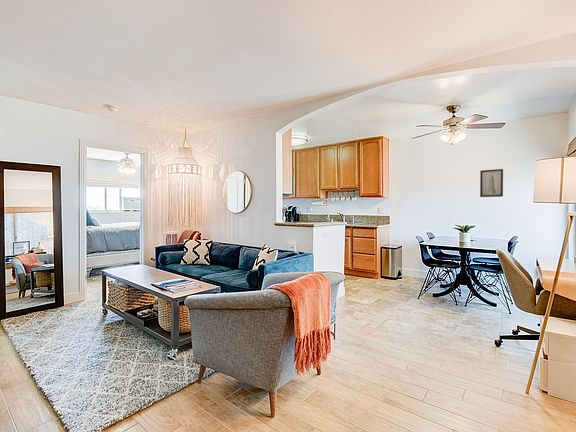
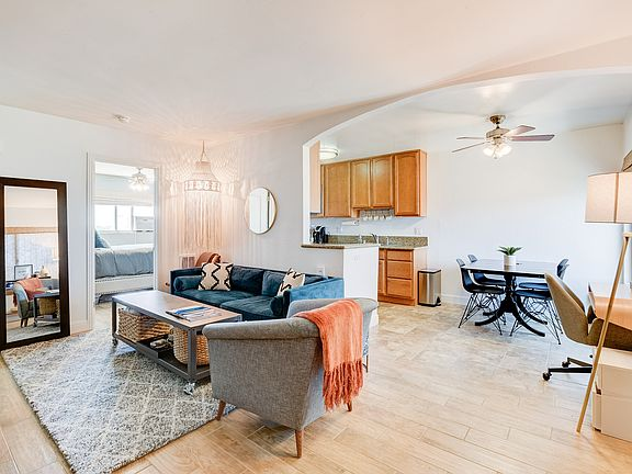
- wall art (491, 183)
